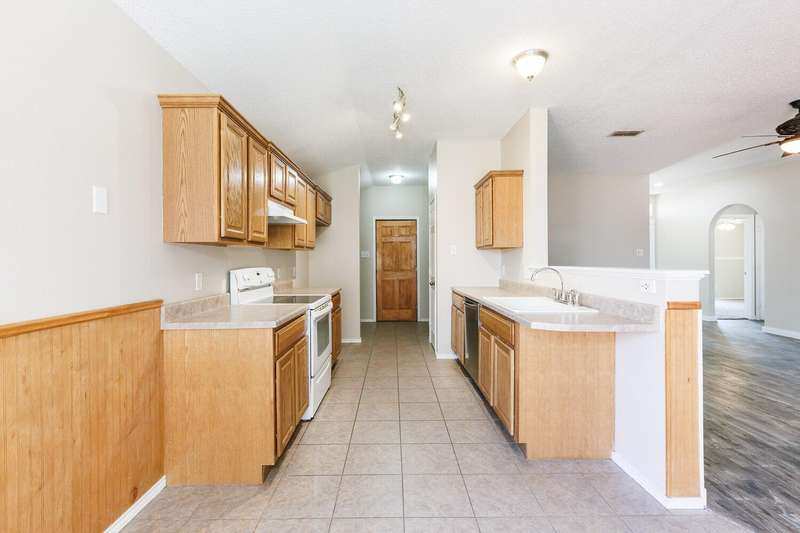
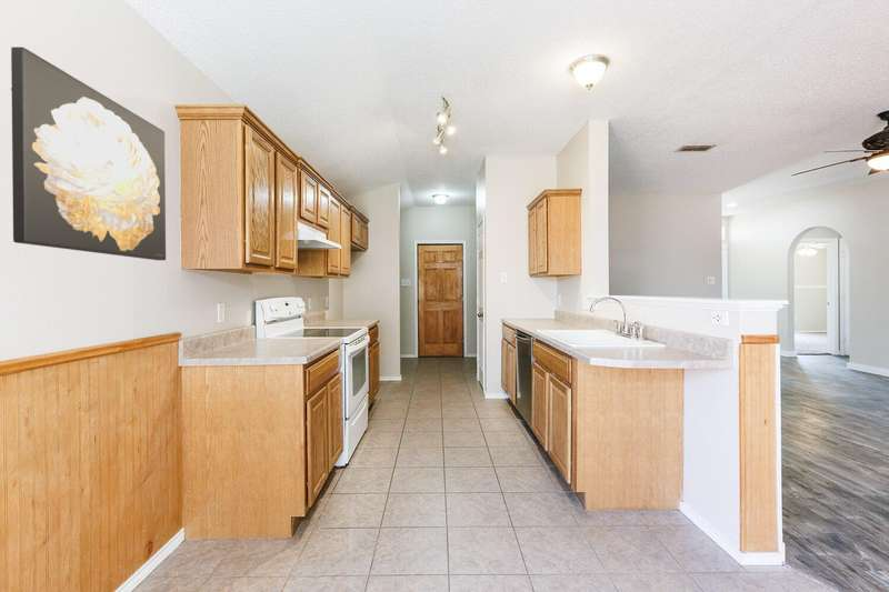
+ wall art (103, 175)
